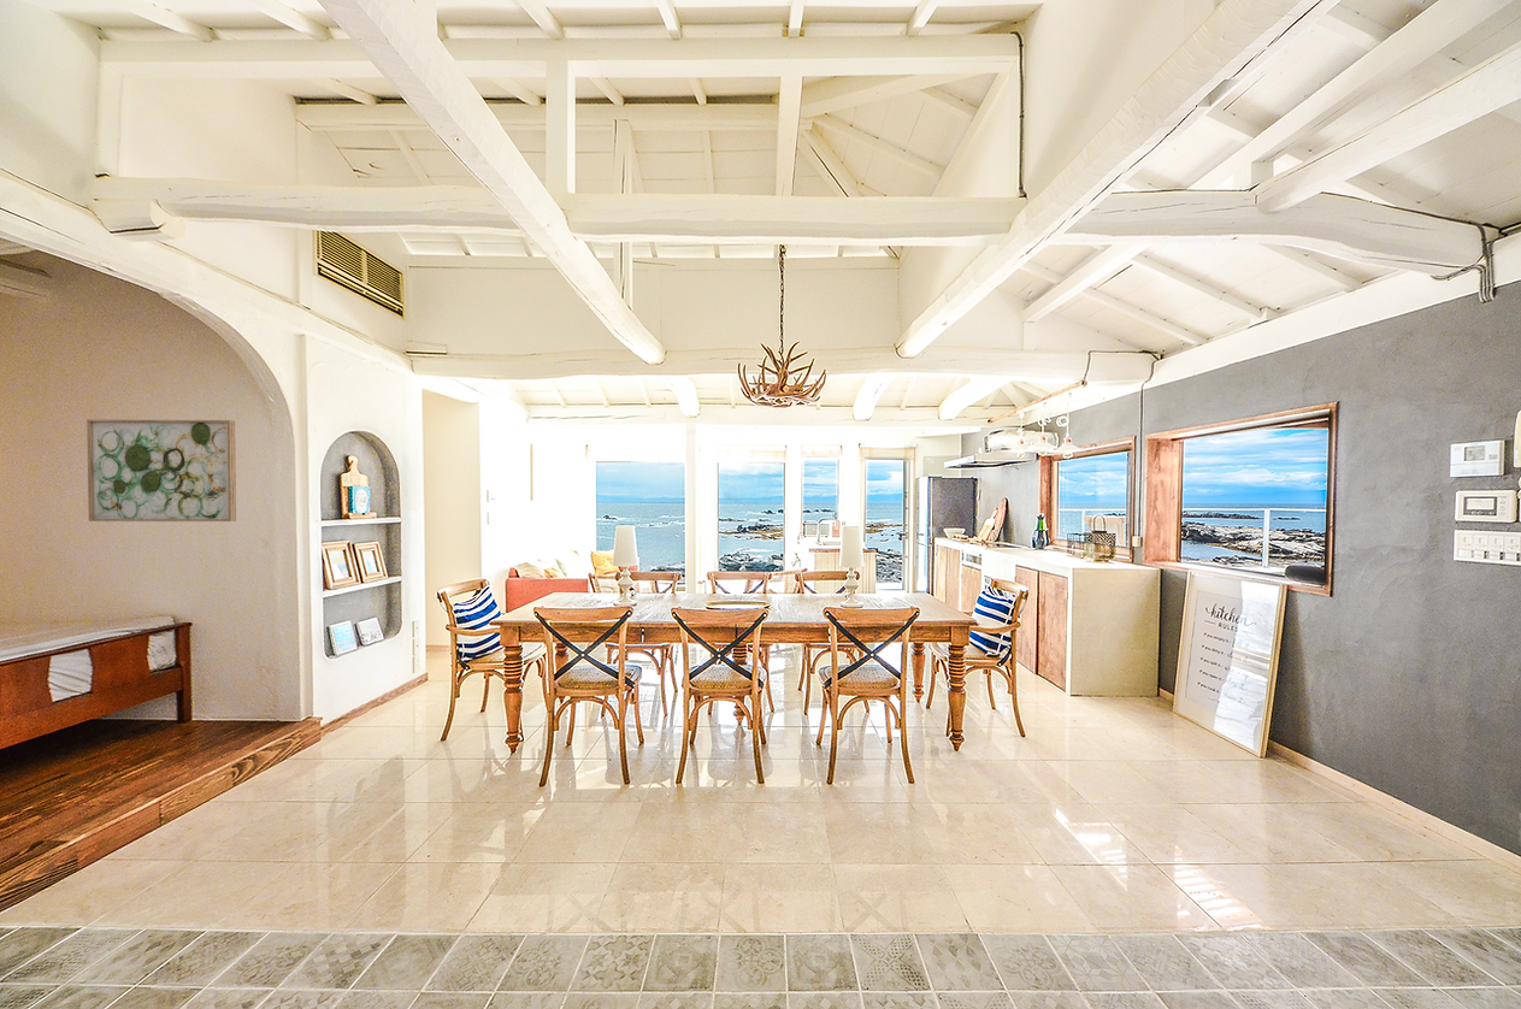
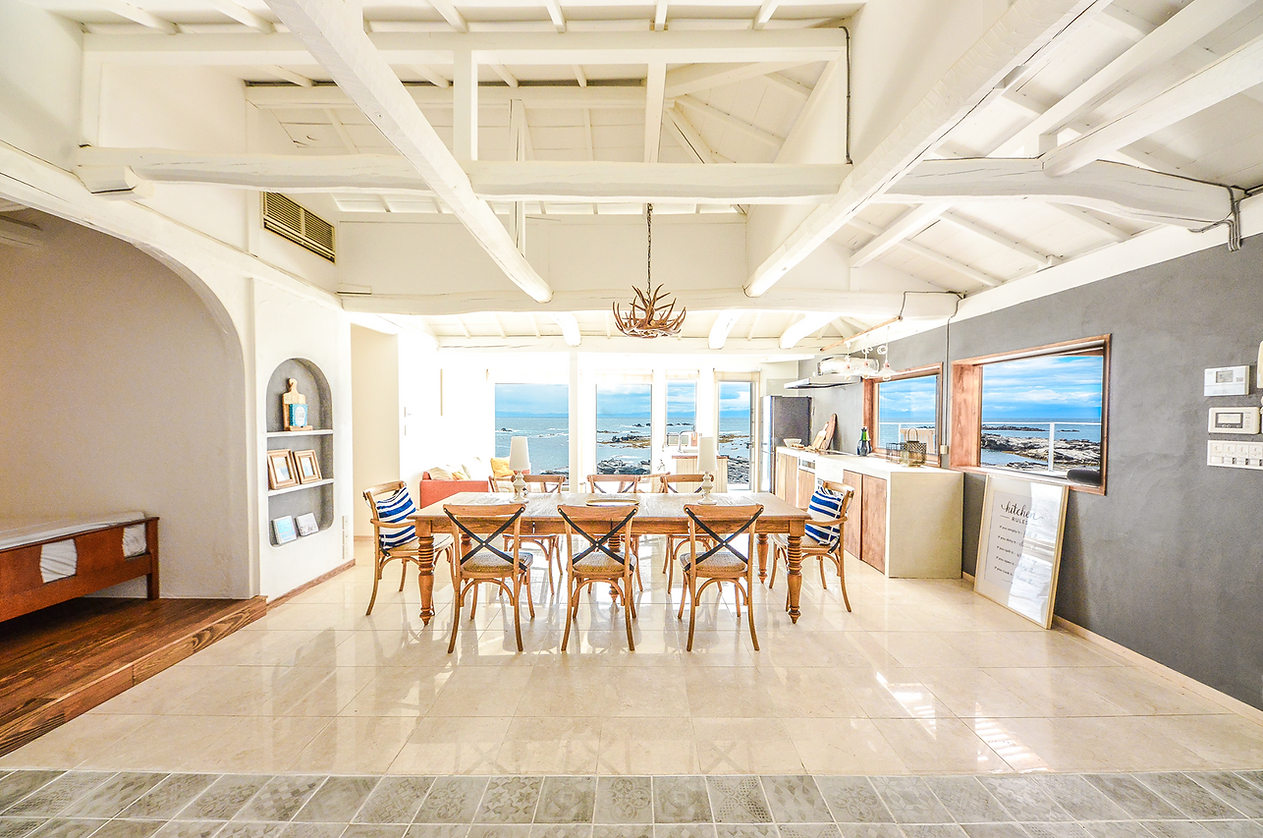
- wall art (160, 470)
